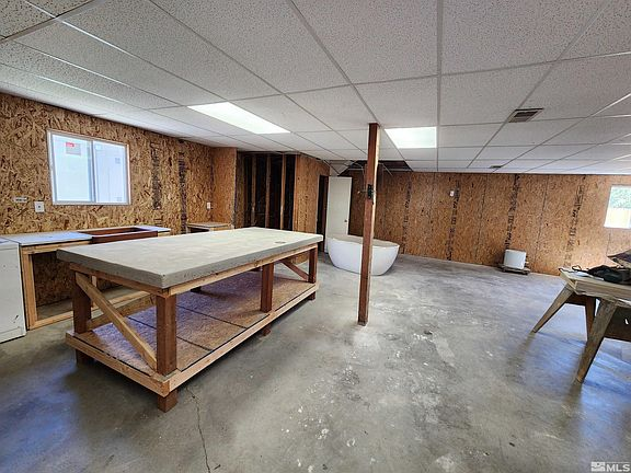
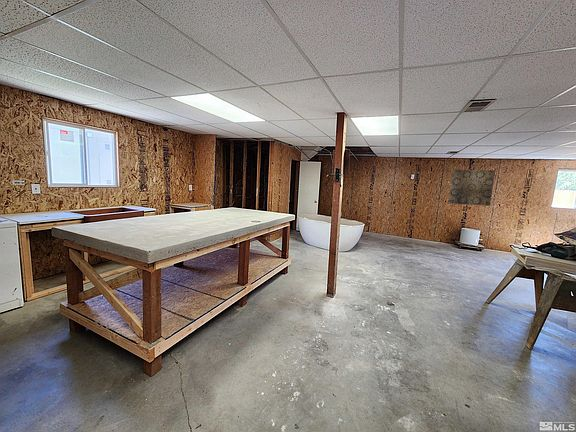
+ wall art (470, 187)
